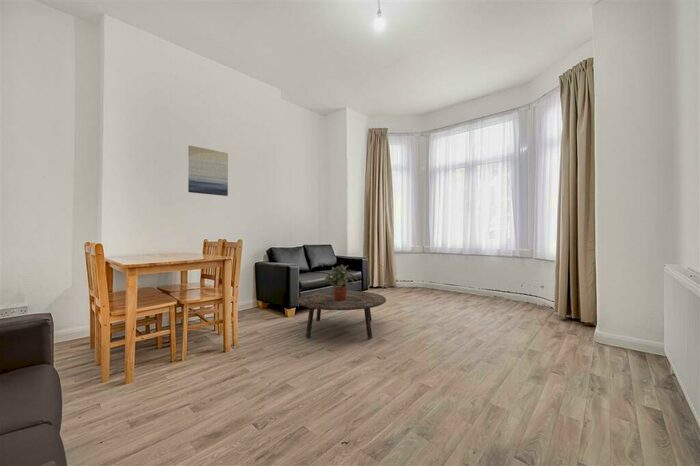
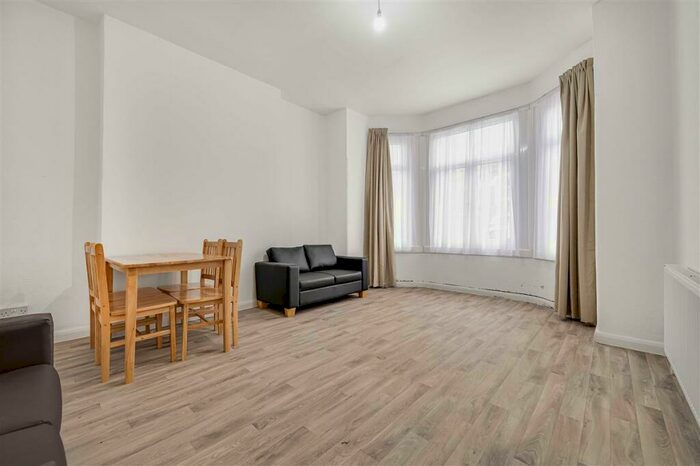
- wall art (208, 171)
- potted plant (340, 281)
- coffee table (341, 309)
